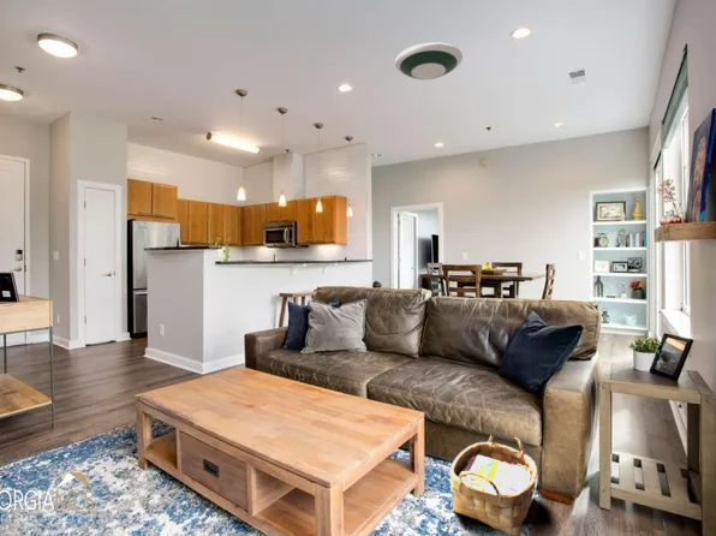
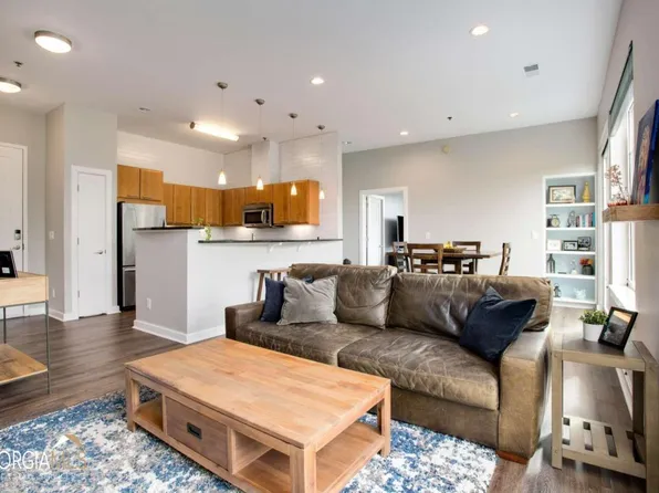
- woven basket (494, 477)
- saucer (428, 69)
